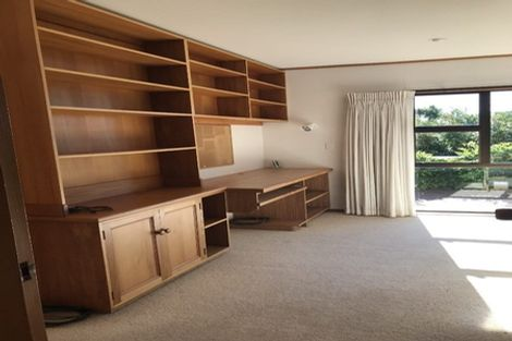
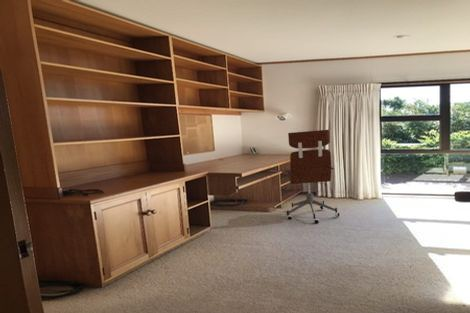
+ office chair (309, 173)
